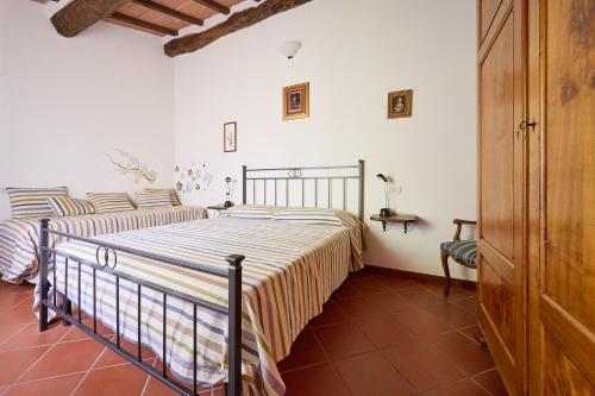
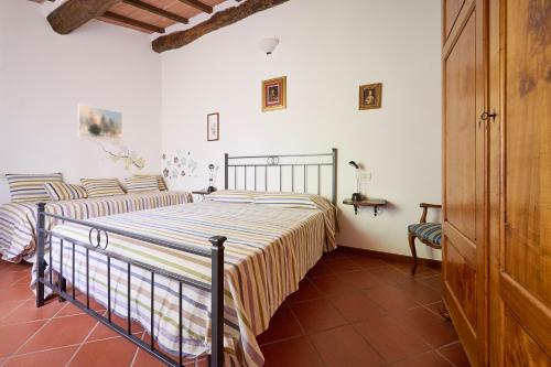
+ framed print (101, 123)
